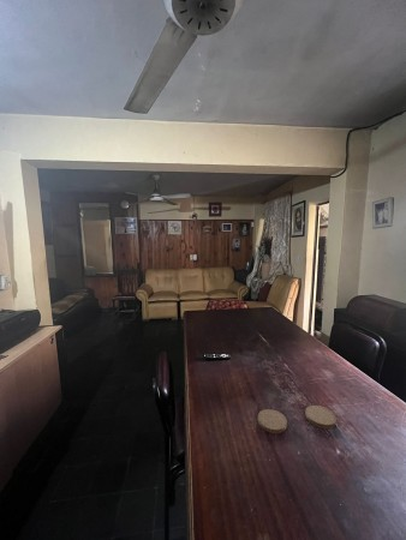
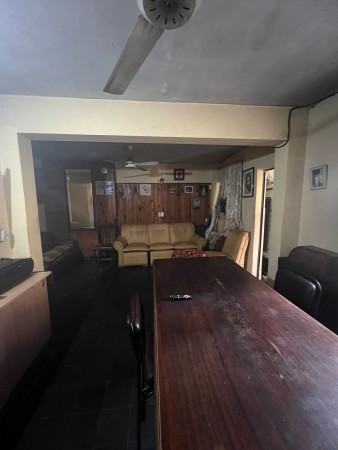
- coaster (271, 420)
- coaster (320, 416)
